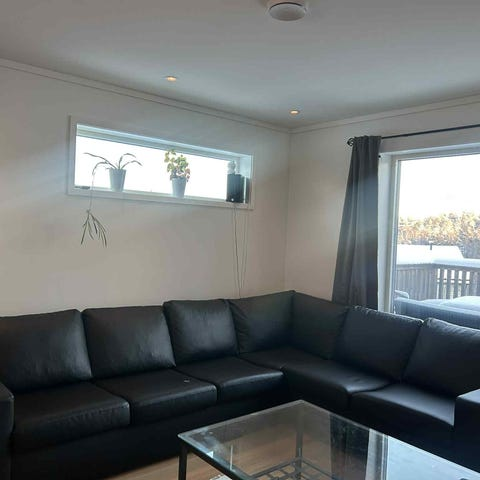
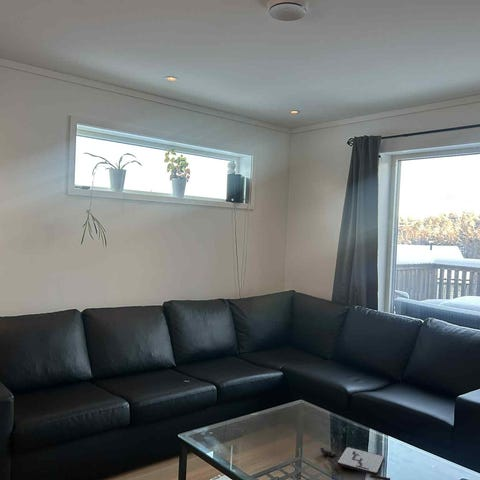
+ board game (355, 458)
